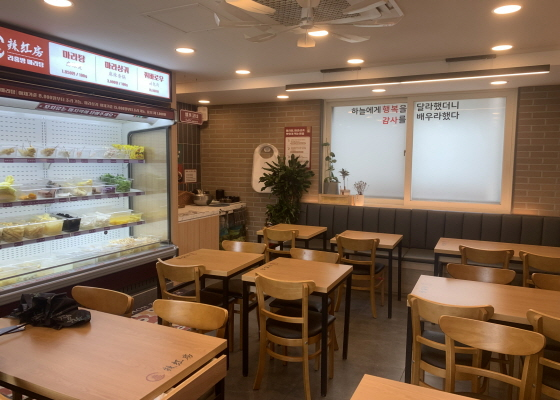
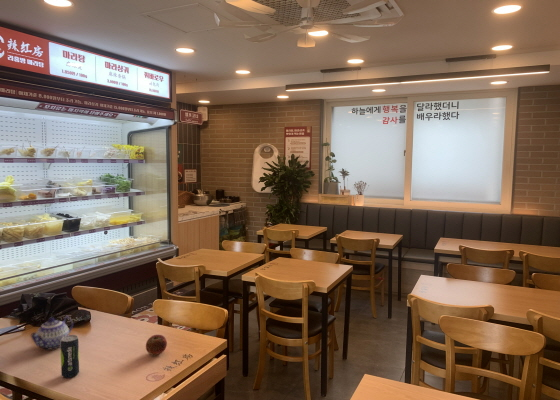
+ teapot (53, 331)
+ fruit (156, 344)
+ beverage can (69, 356)
